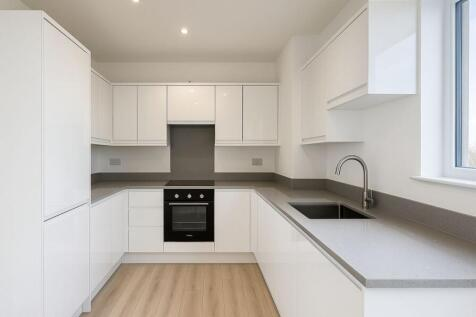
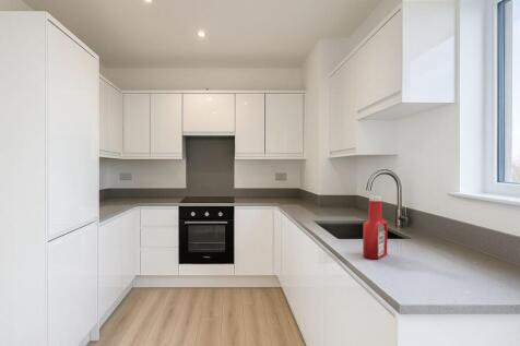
+ soap bottle (375, 226)
